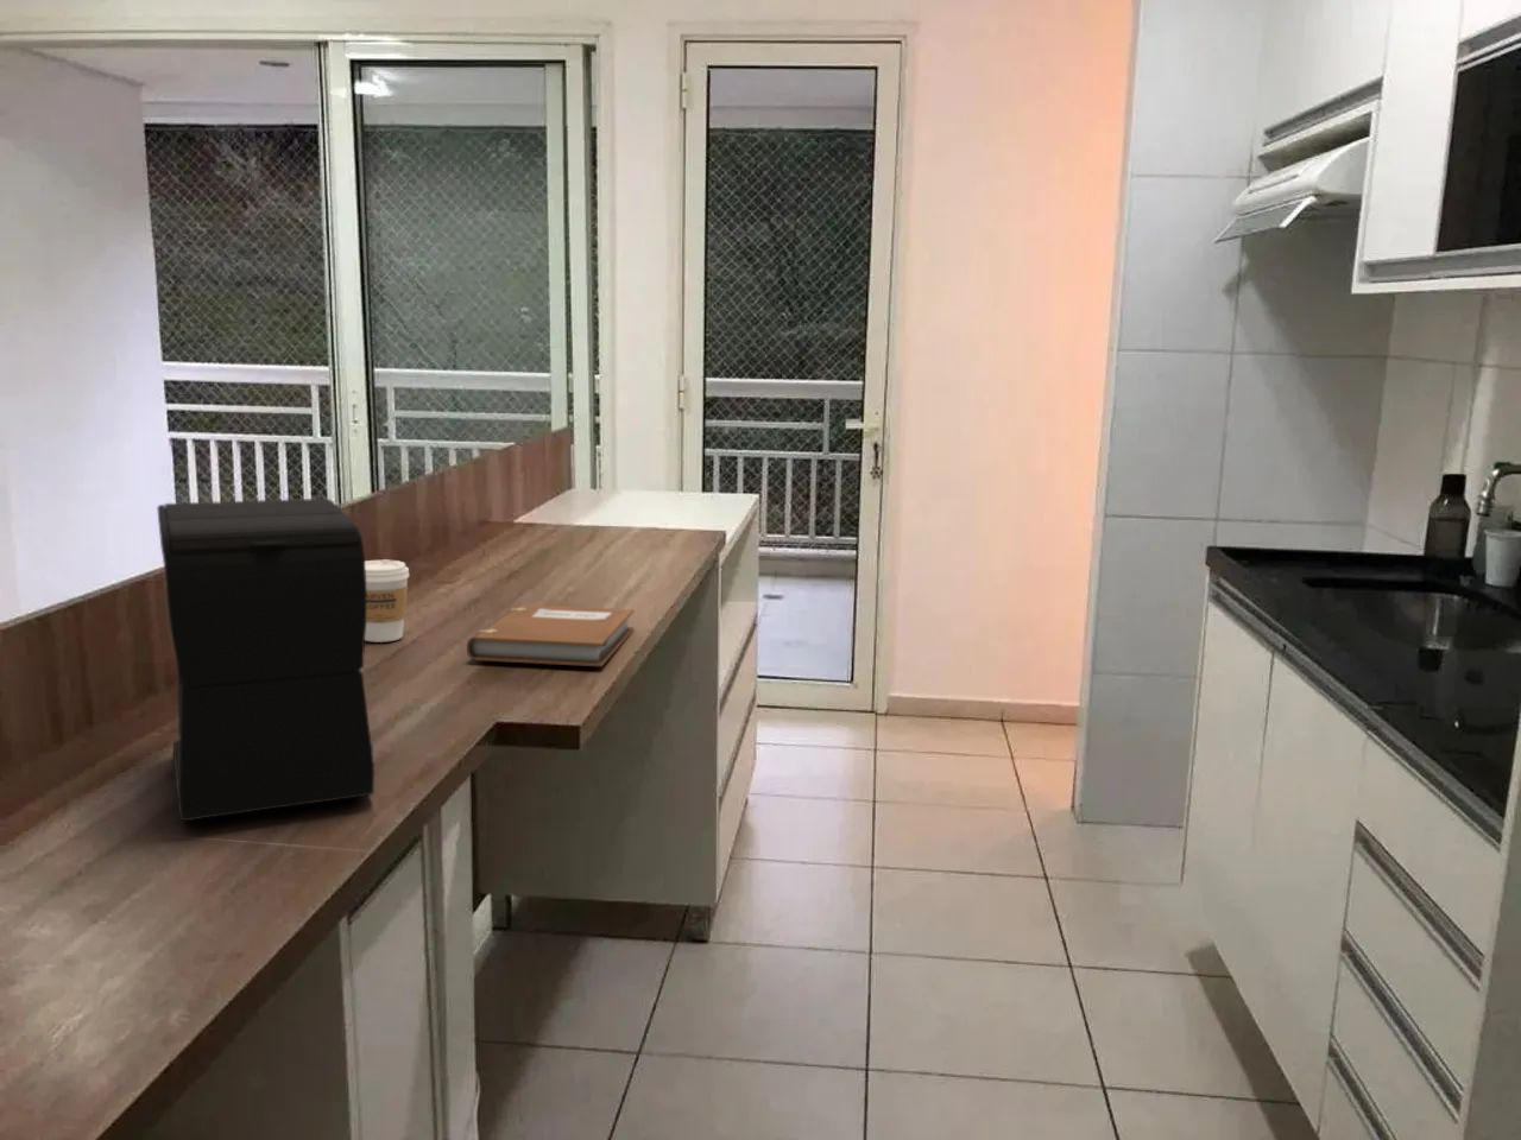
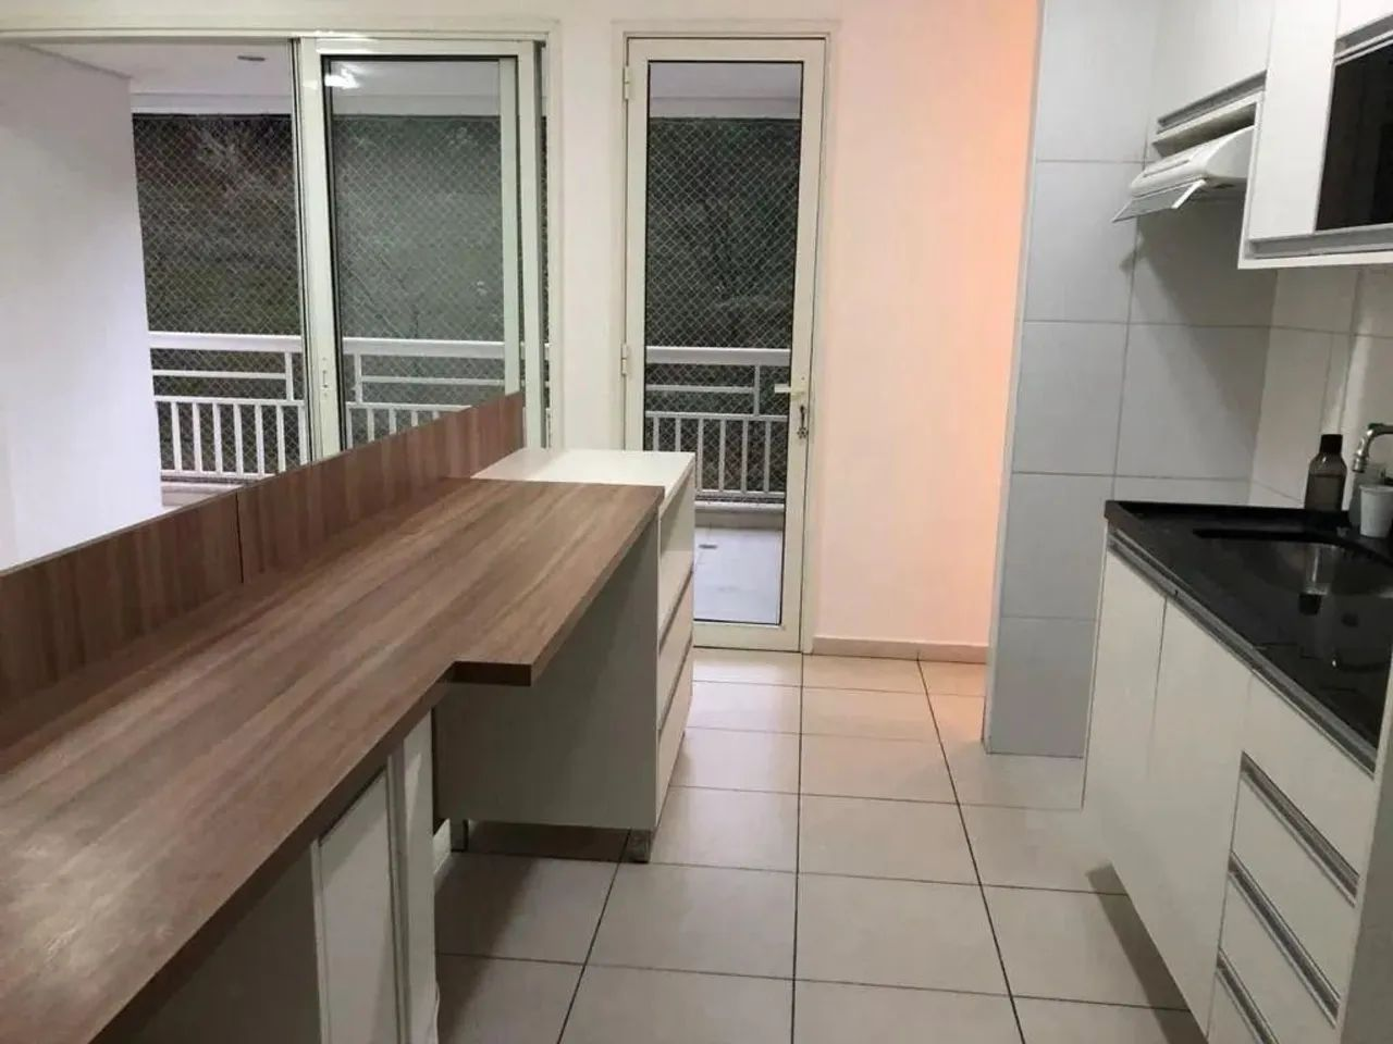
- coffee cup (381, 600)
- notebook (555, 632)
- coffee maker (266, 644)
